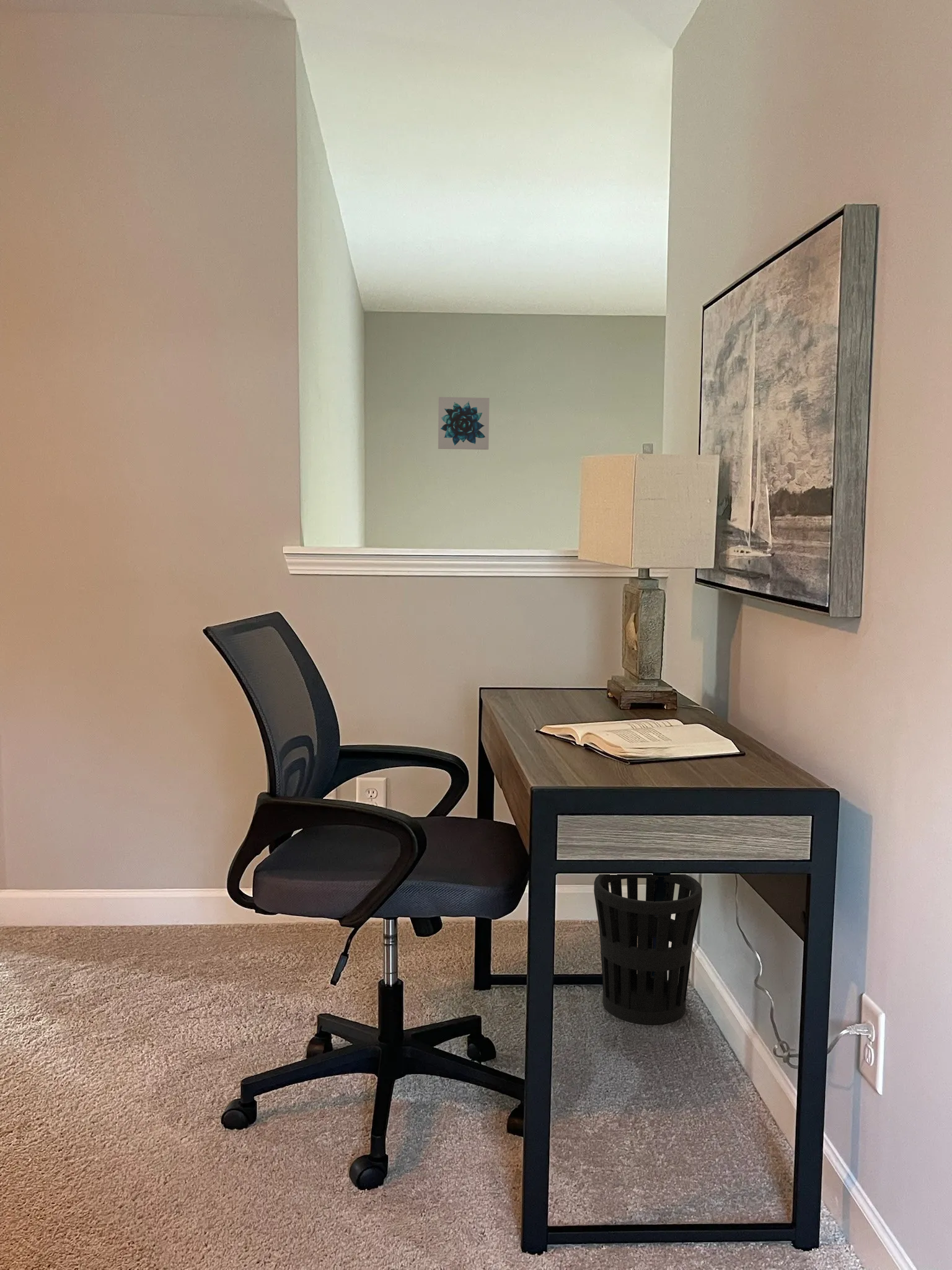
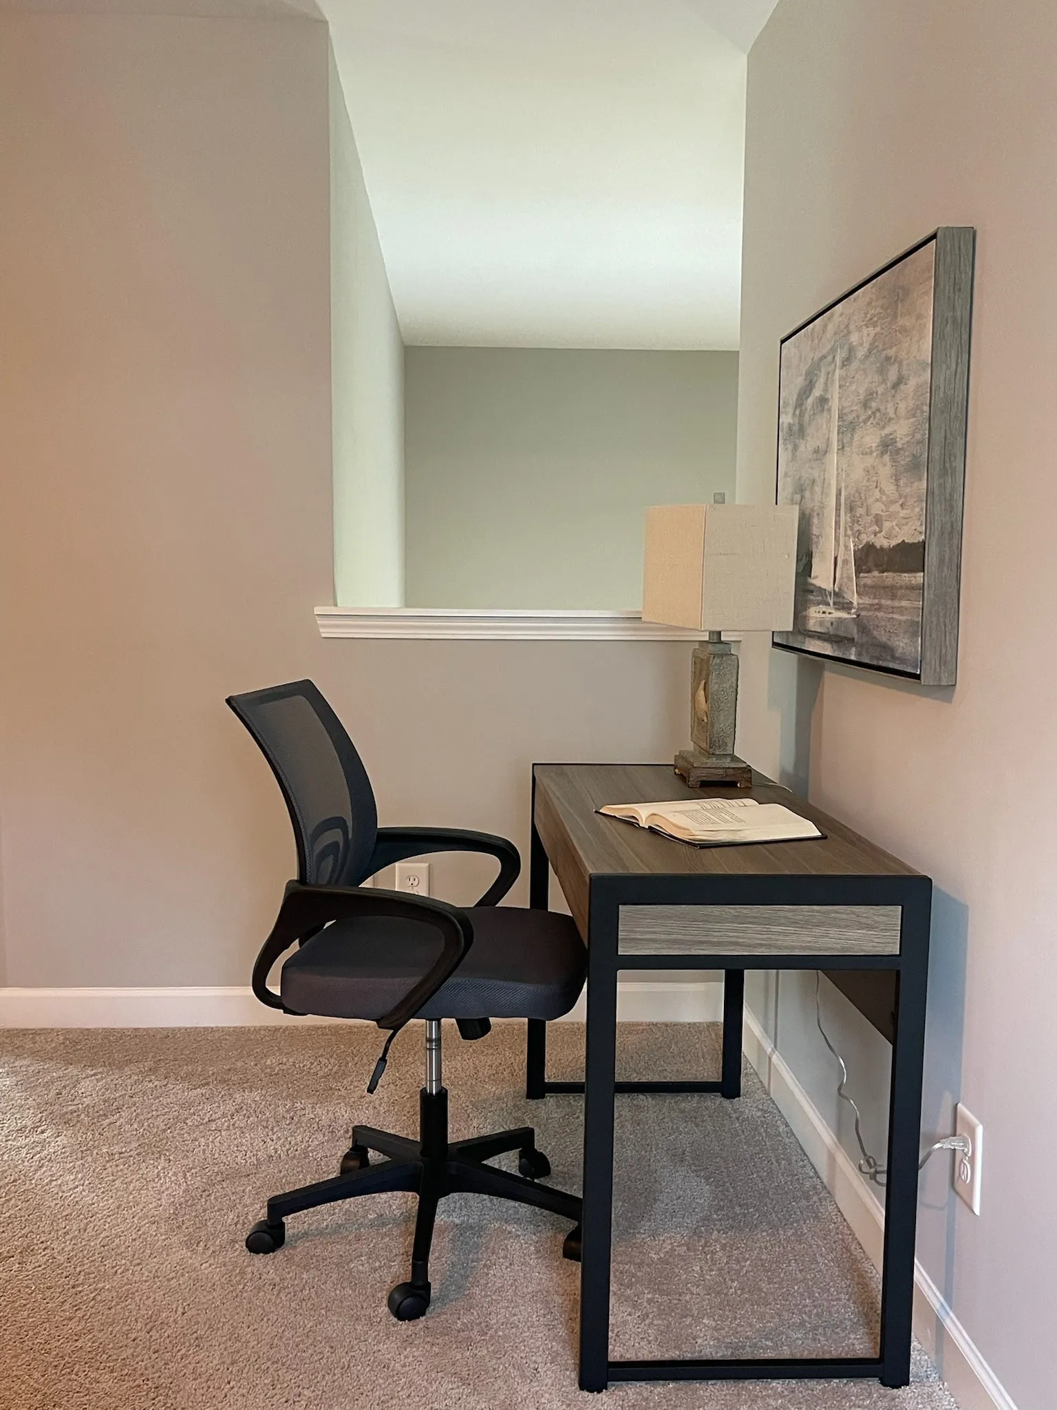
- wall art (464, 423)
- wastebasket (646, 944)
